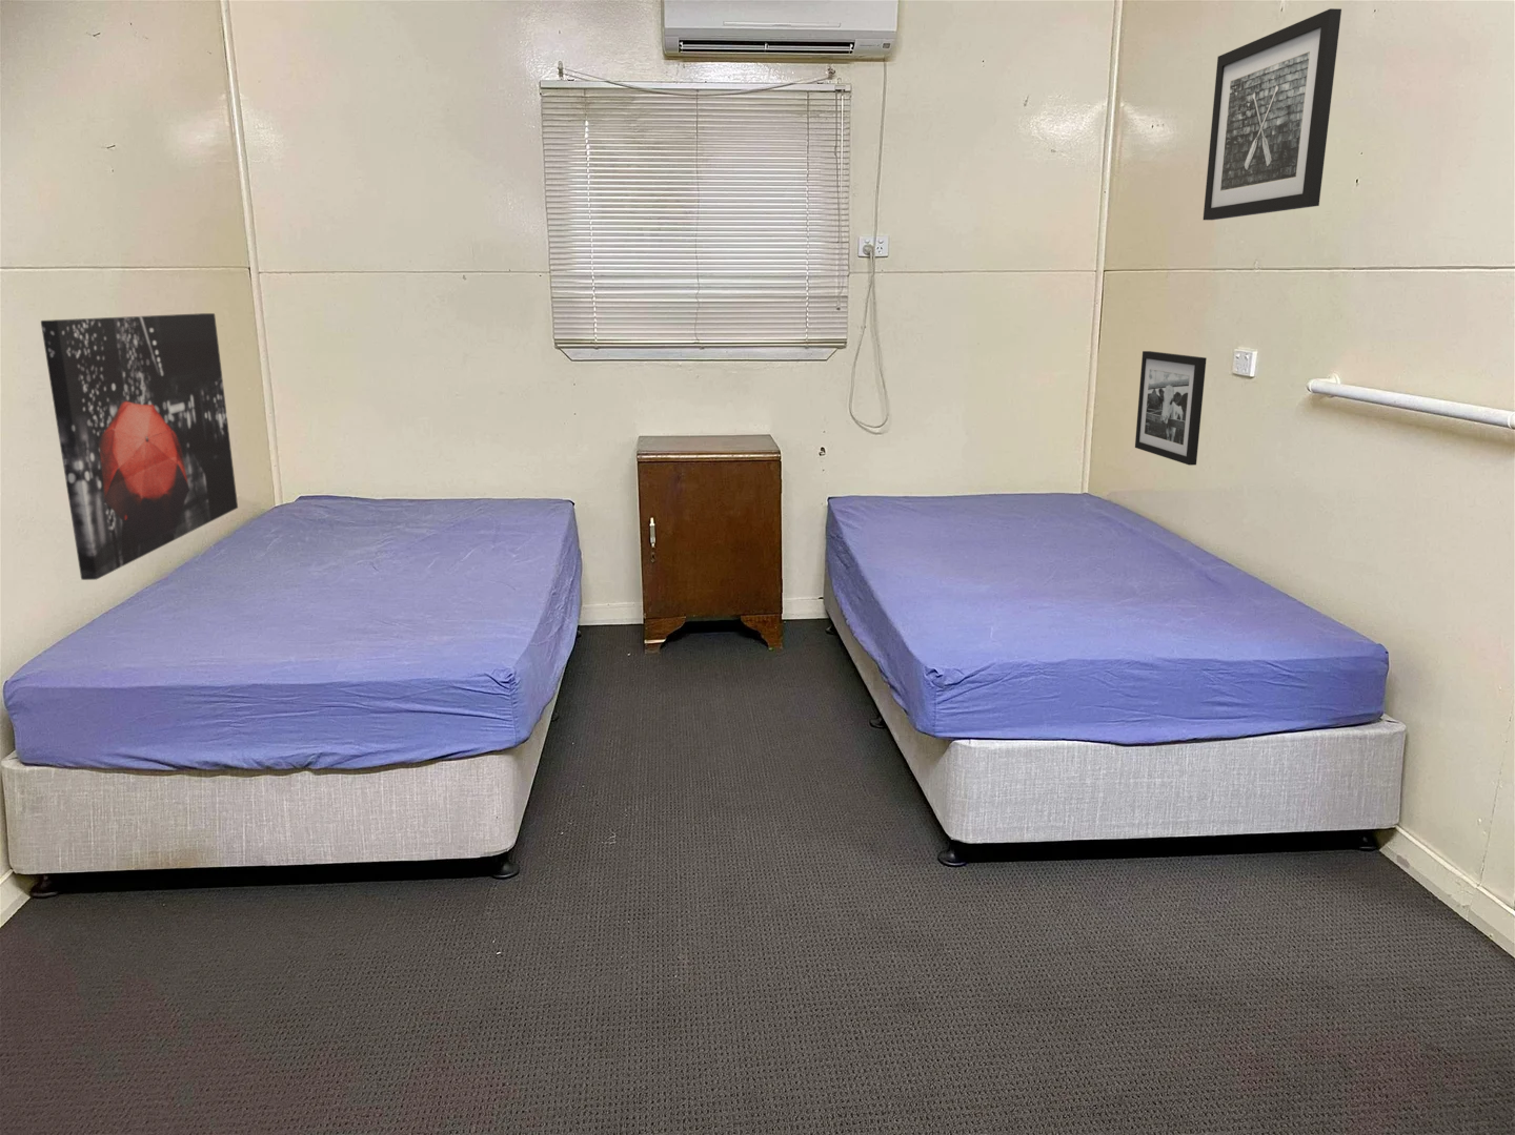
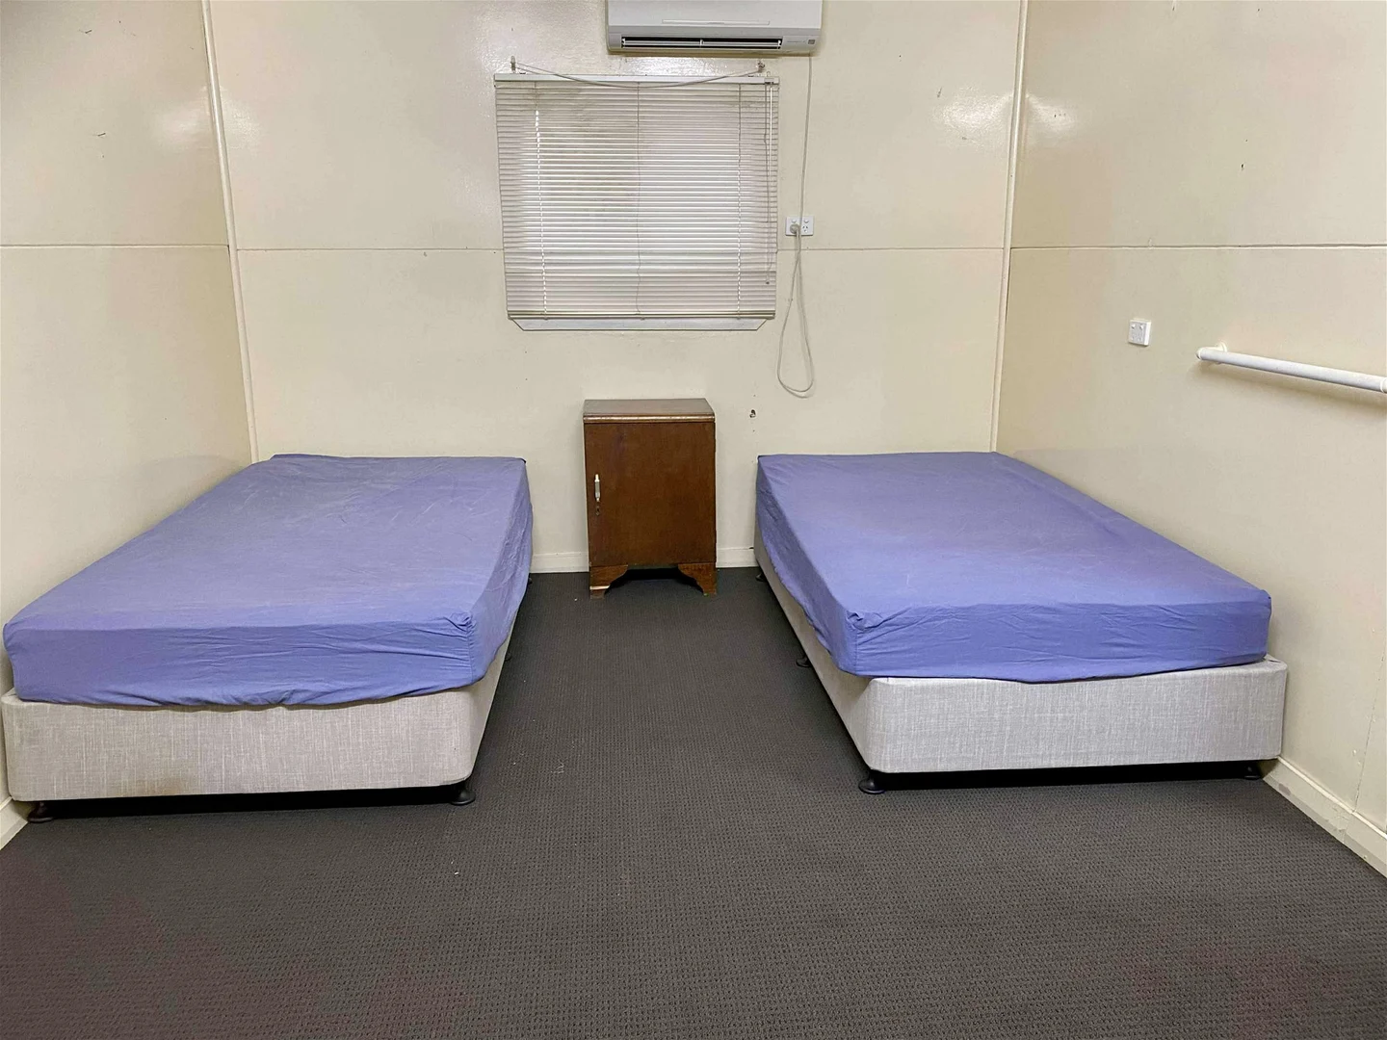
- wall art (156, 430)
- picture frame (1168, 404)
- wall art (1264, 125)
